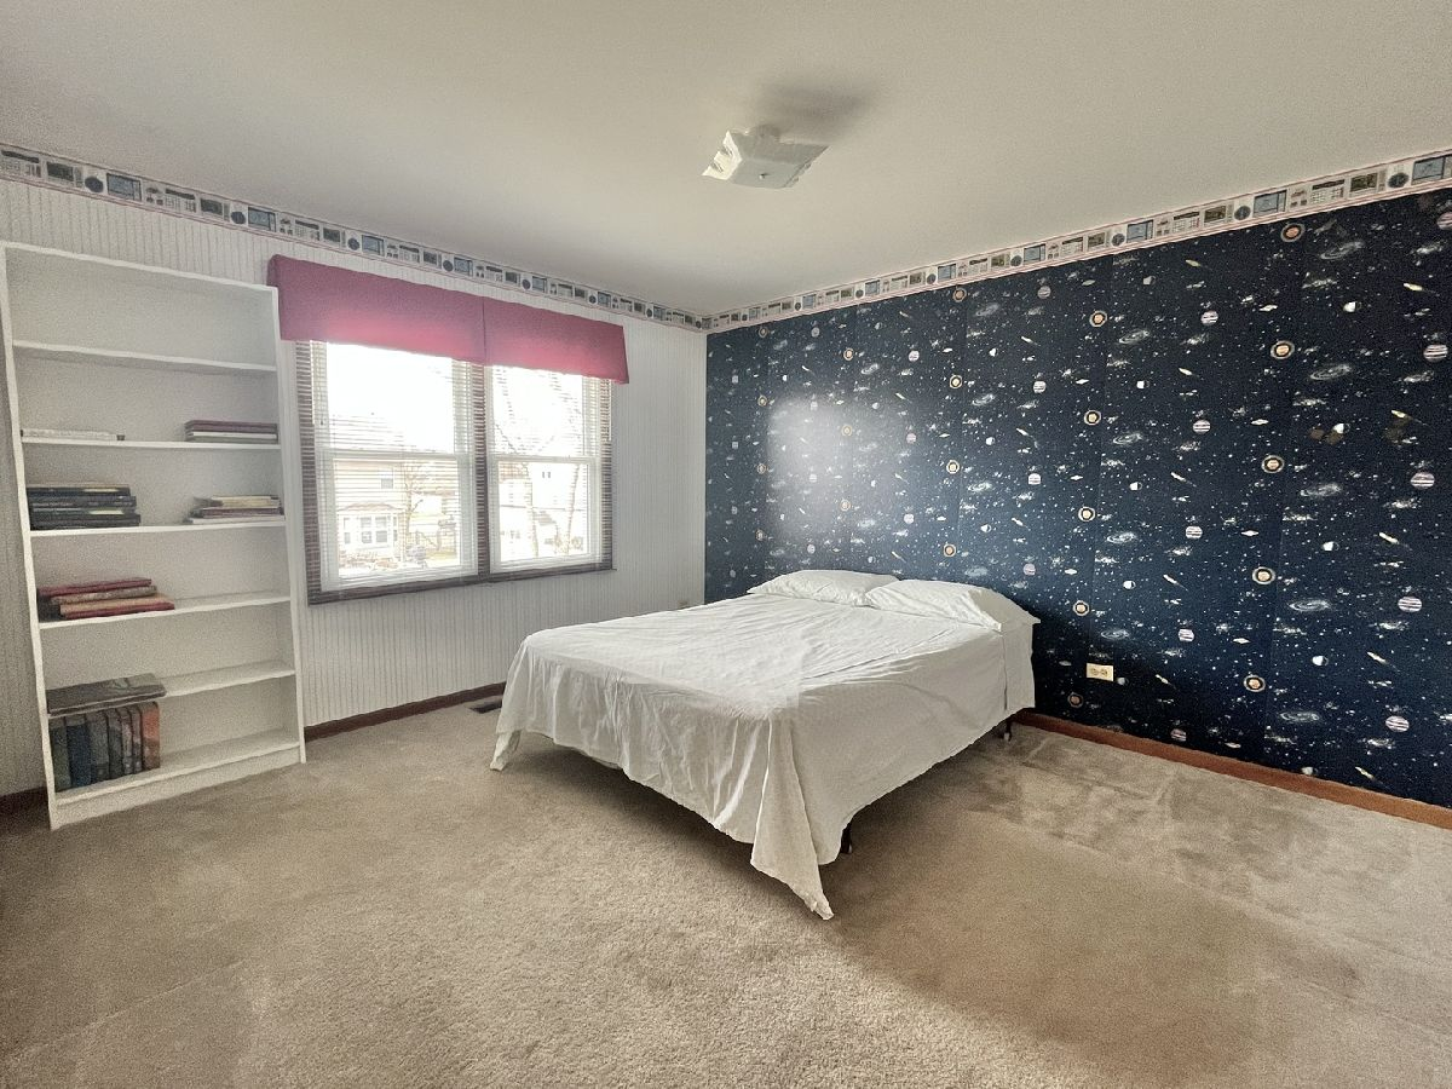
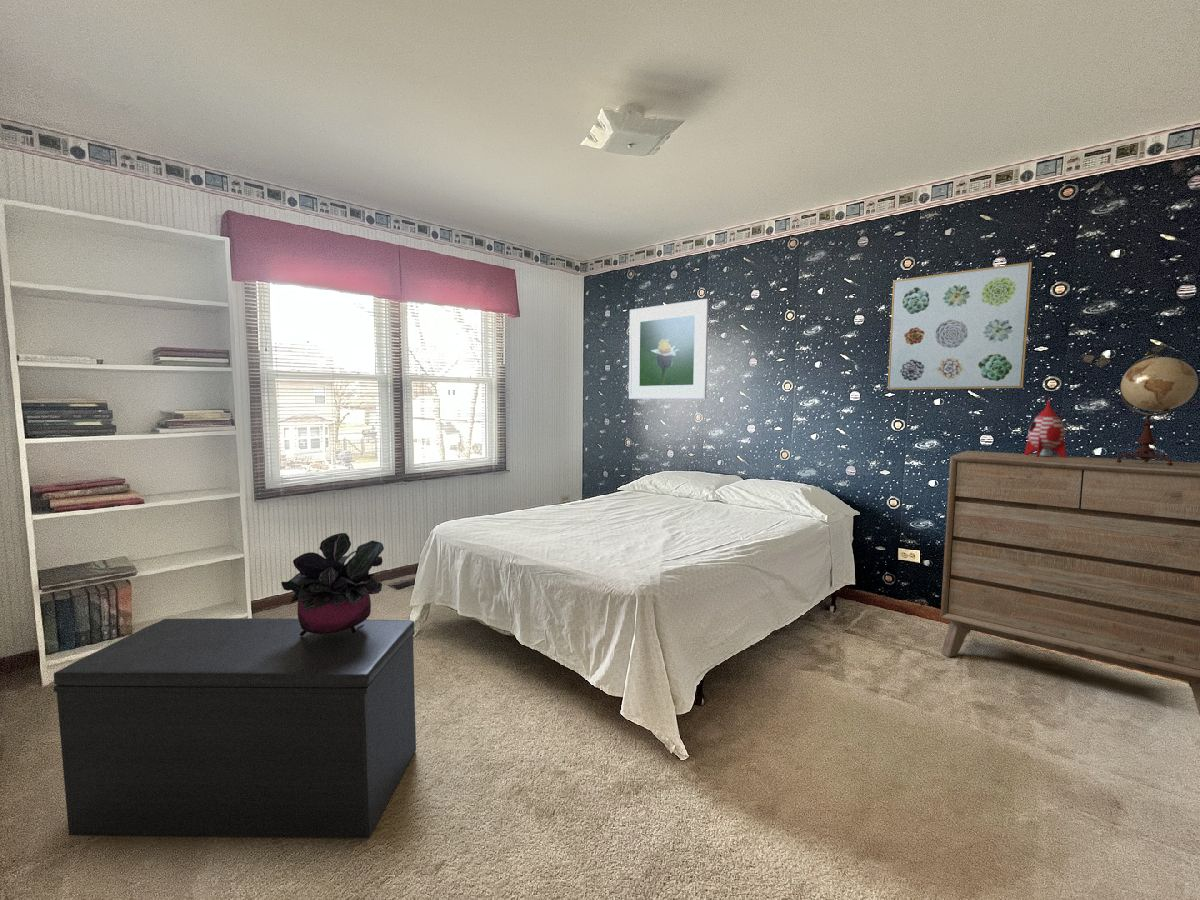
+ bench (257, 715)
+ potted plant (334, 580)
+ globe (1152, 407)
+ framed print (666, 352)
+ wall art (954, 330)
+ toy rocket (1046, 426)
+ dresser (1075, 567)
